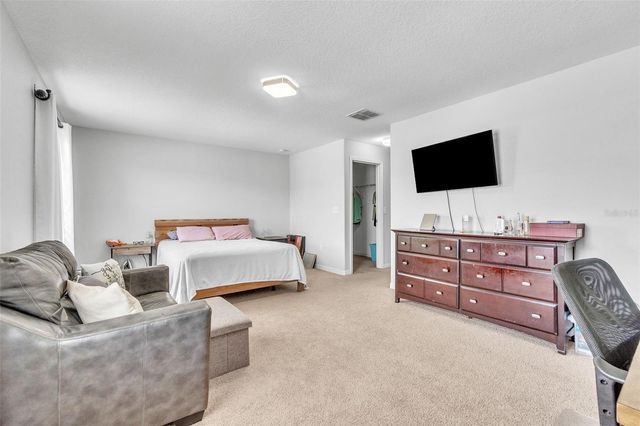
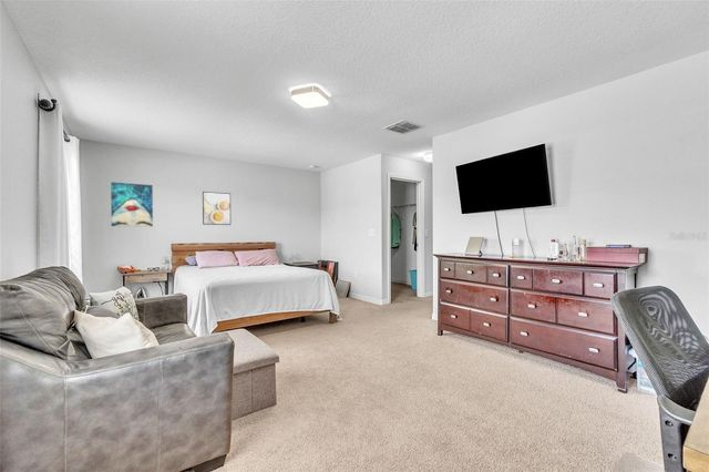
+ wall art (132, 205)
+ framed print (216, 208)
